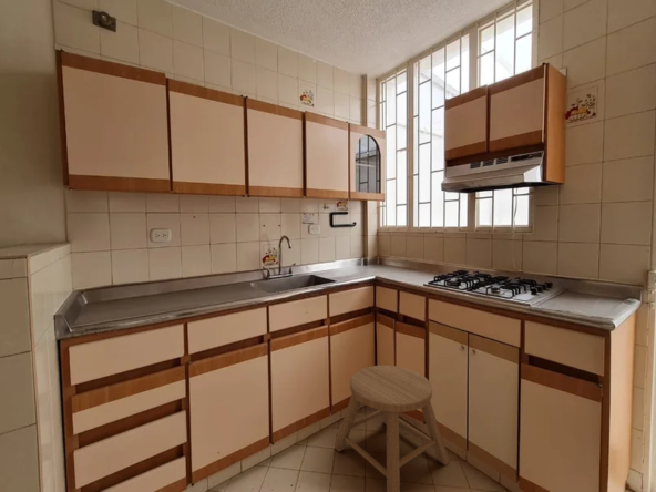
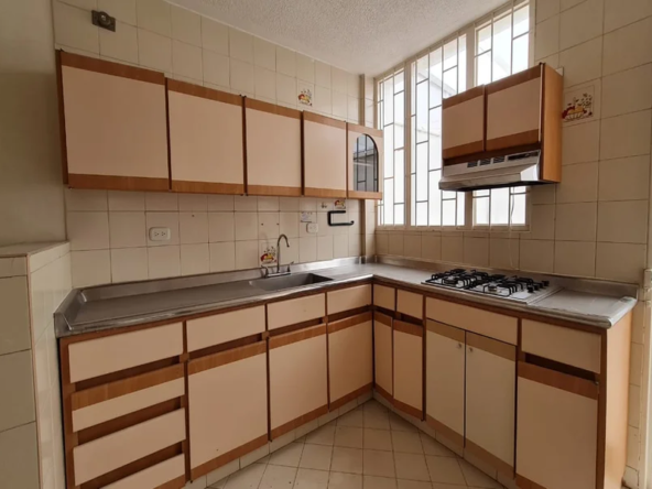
- stool (390, 418)
